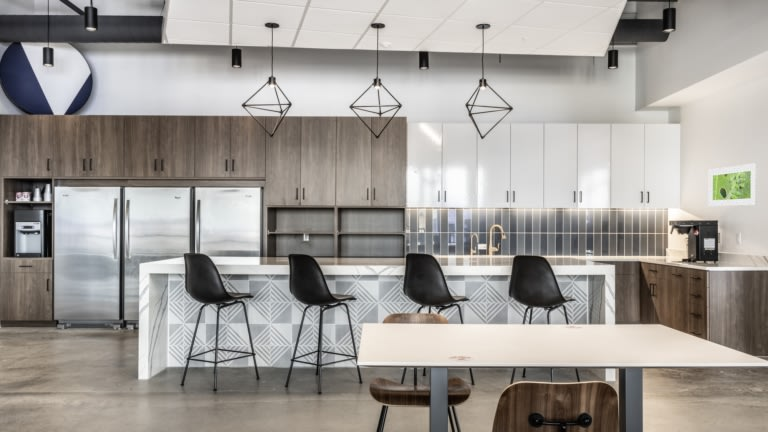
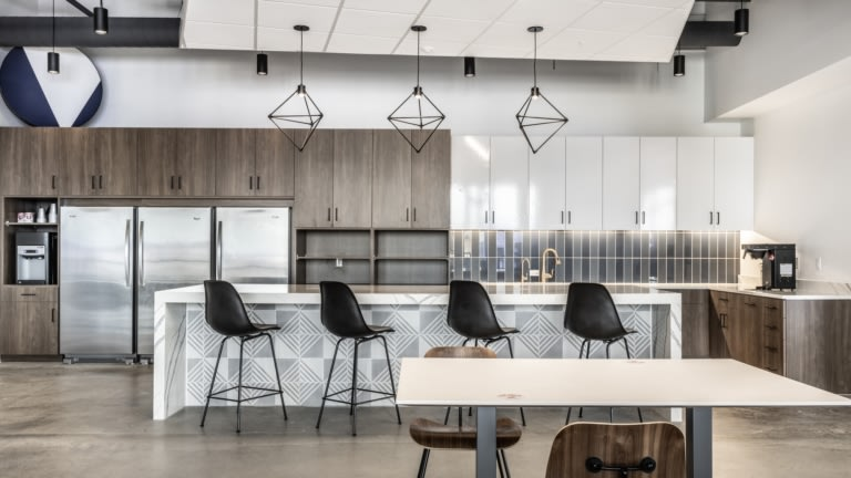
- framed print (731, 186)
